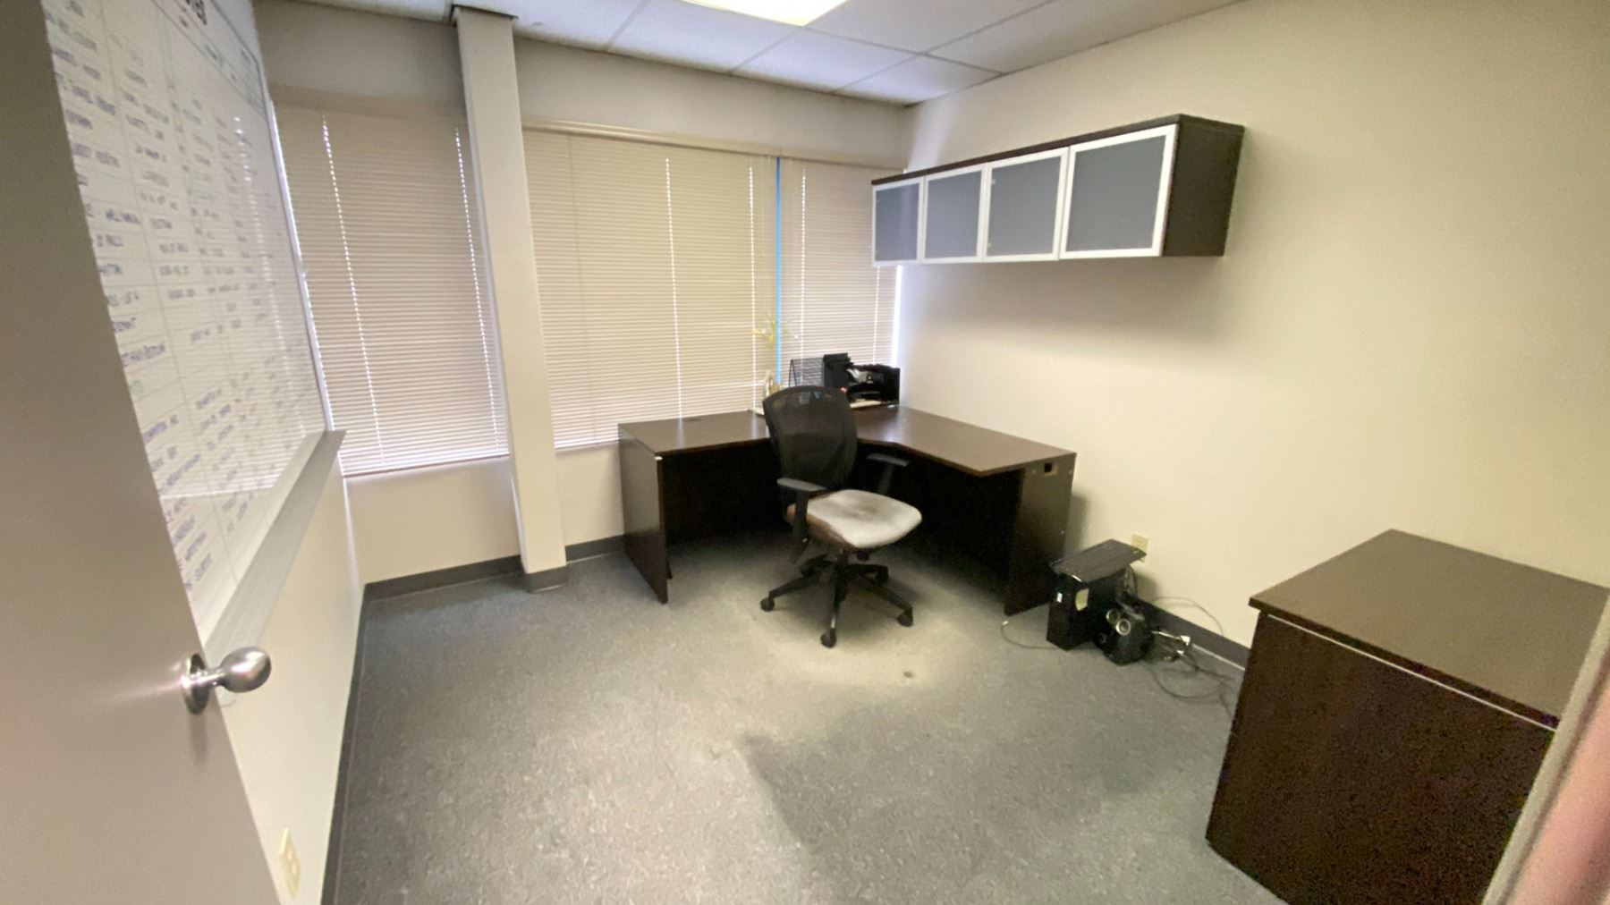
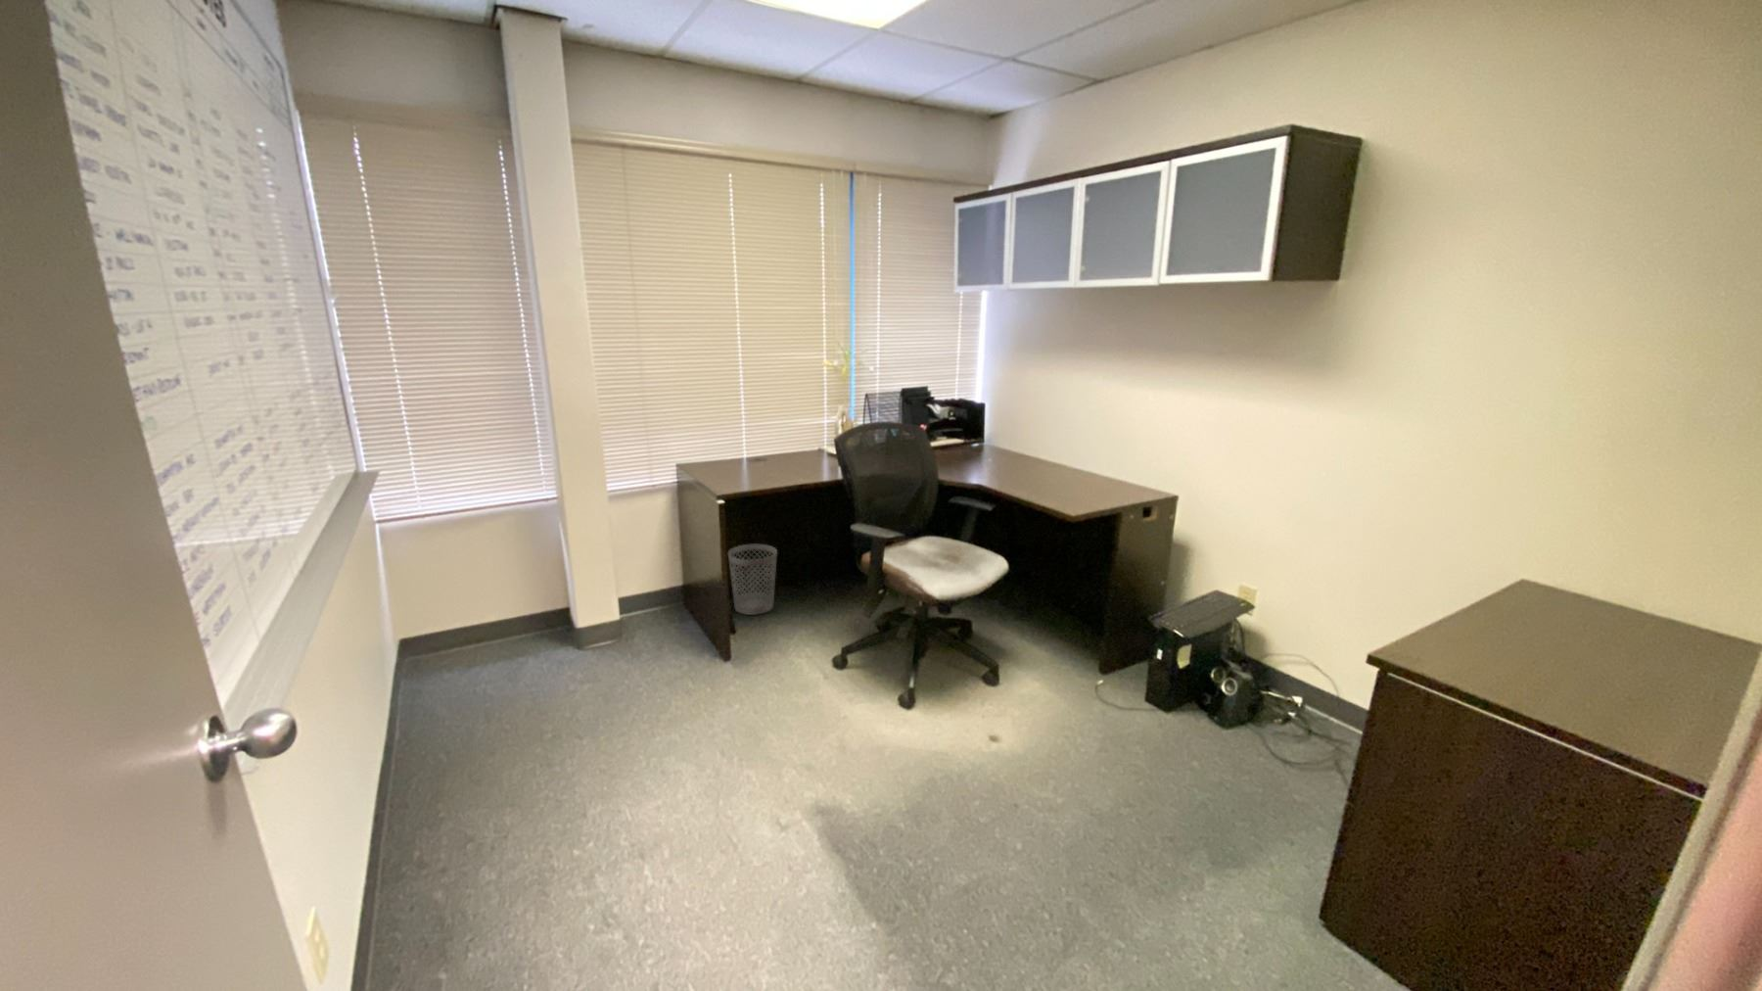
+ wastebasket (753, 580)
